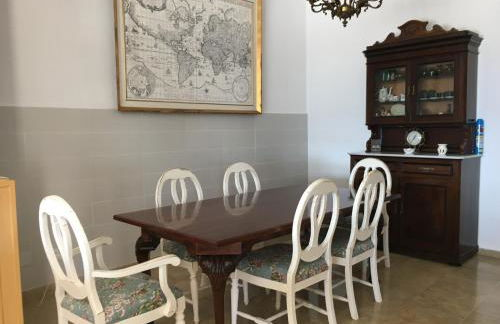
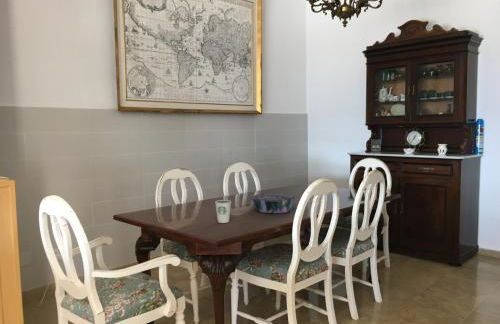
+ dixie cup (223, 211)
+ decorative bowl (273, 203)
